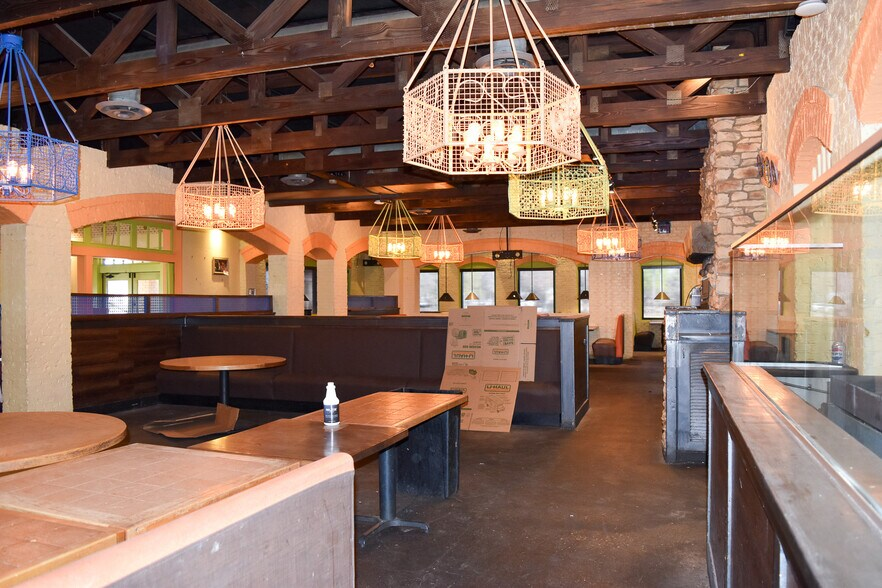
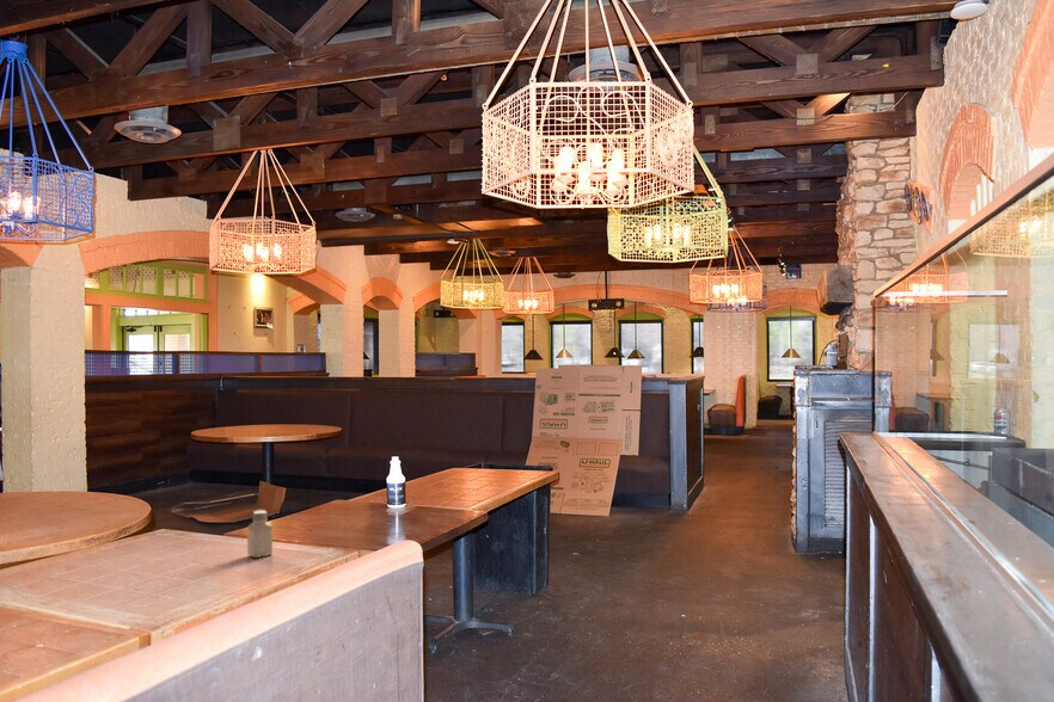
+ saltshaker (259, 532)
